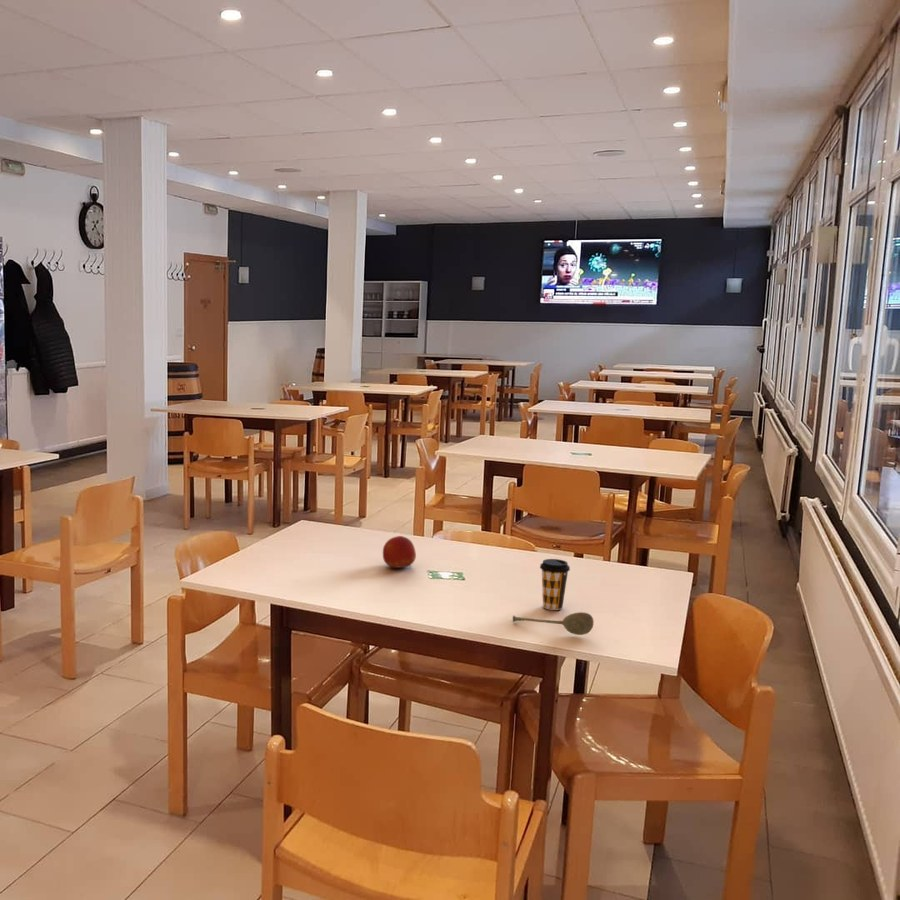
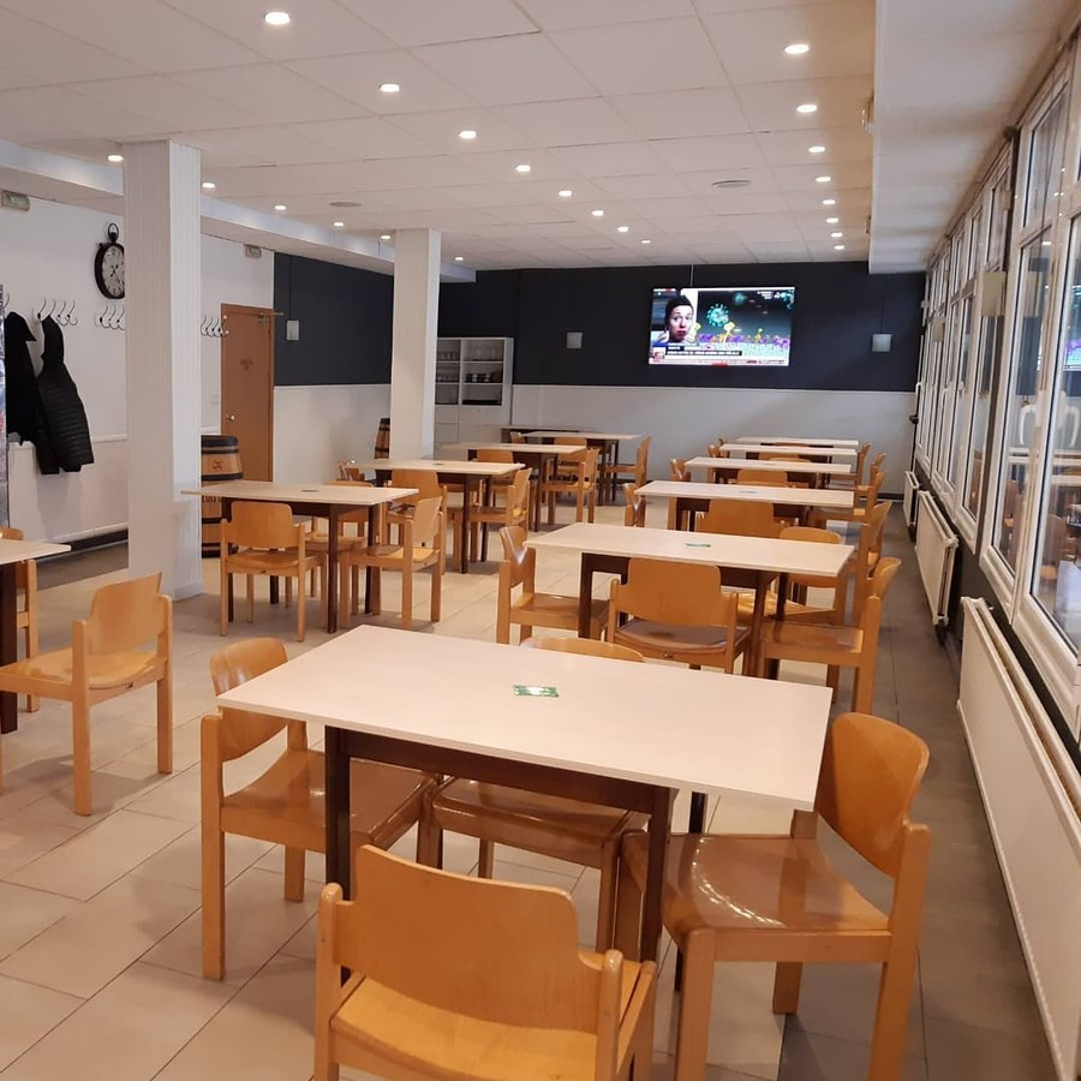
- soupspoon (550, 620)
- coffee cup (553, 584)
- fruit (399, 551)
